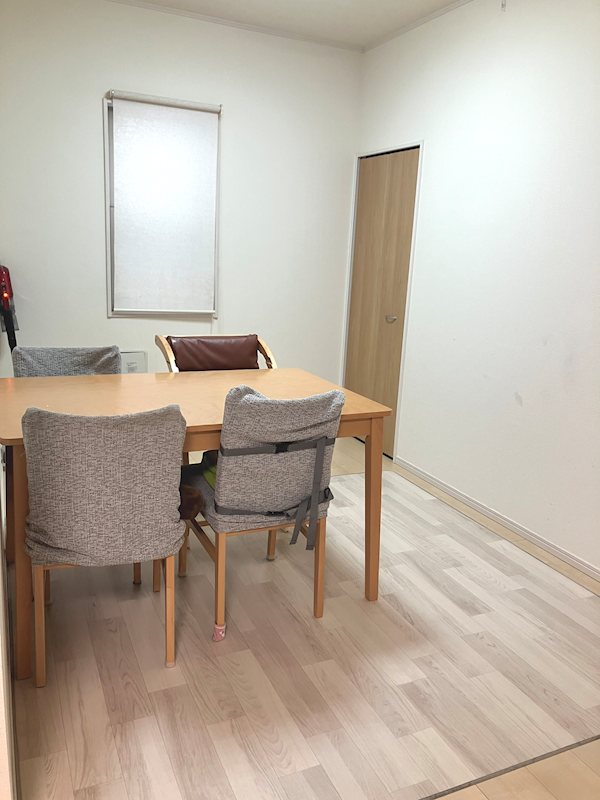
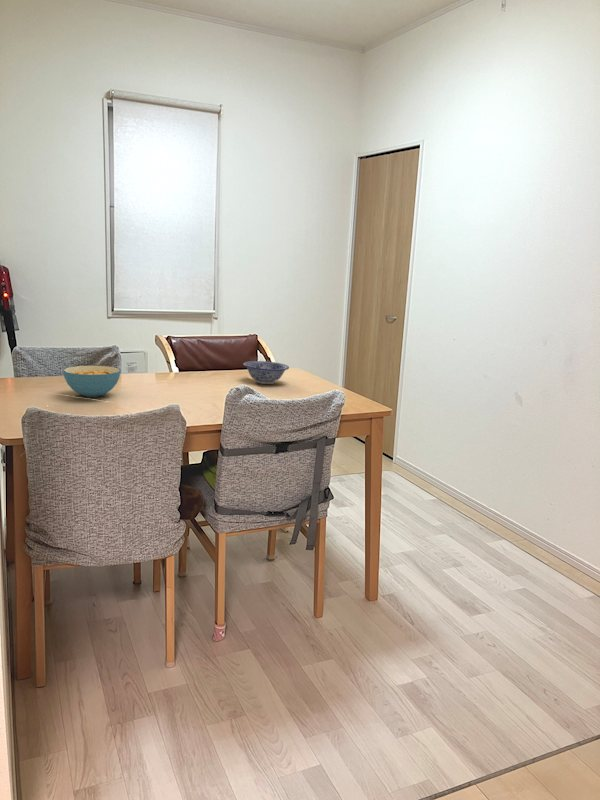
+ bowl (265, 373)
+ cereal bowl (92, 383)
